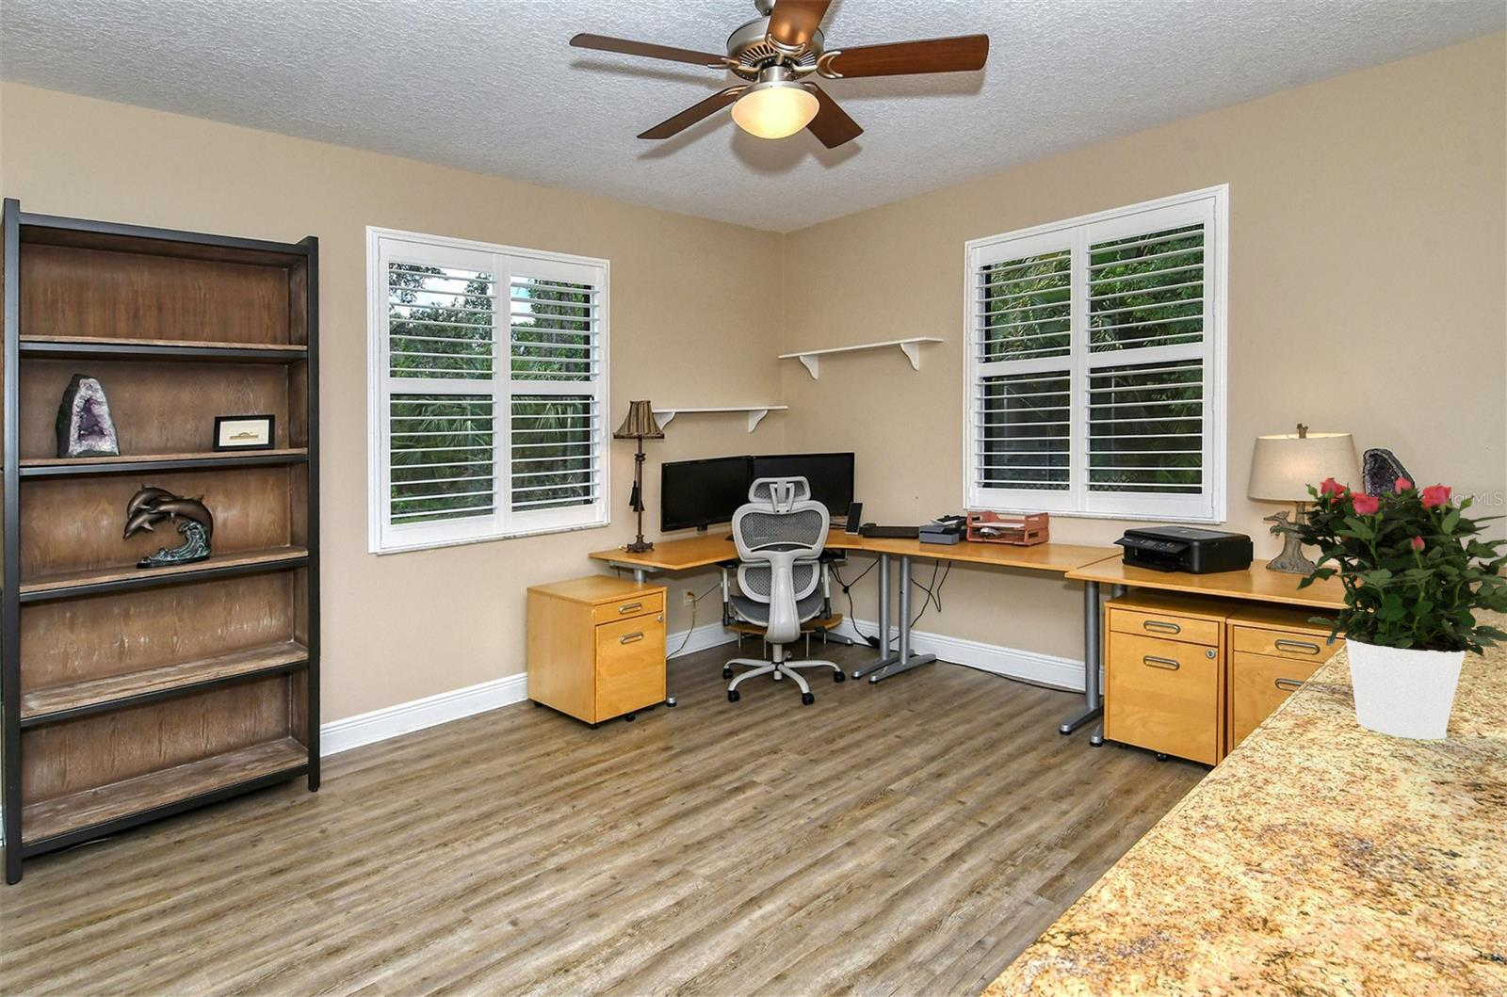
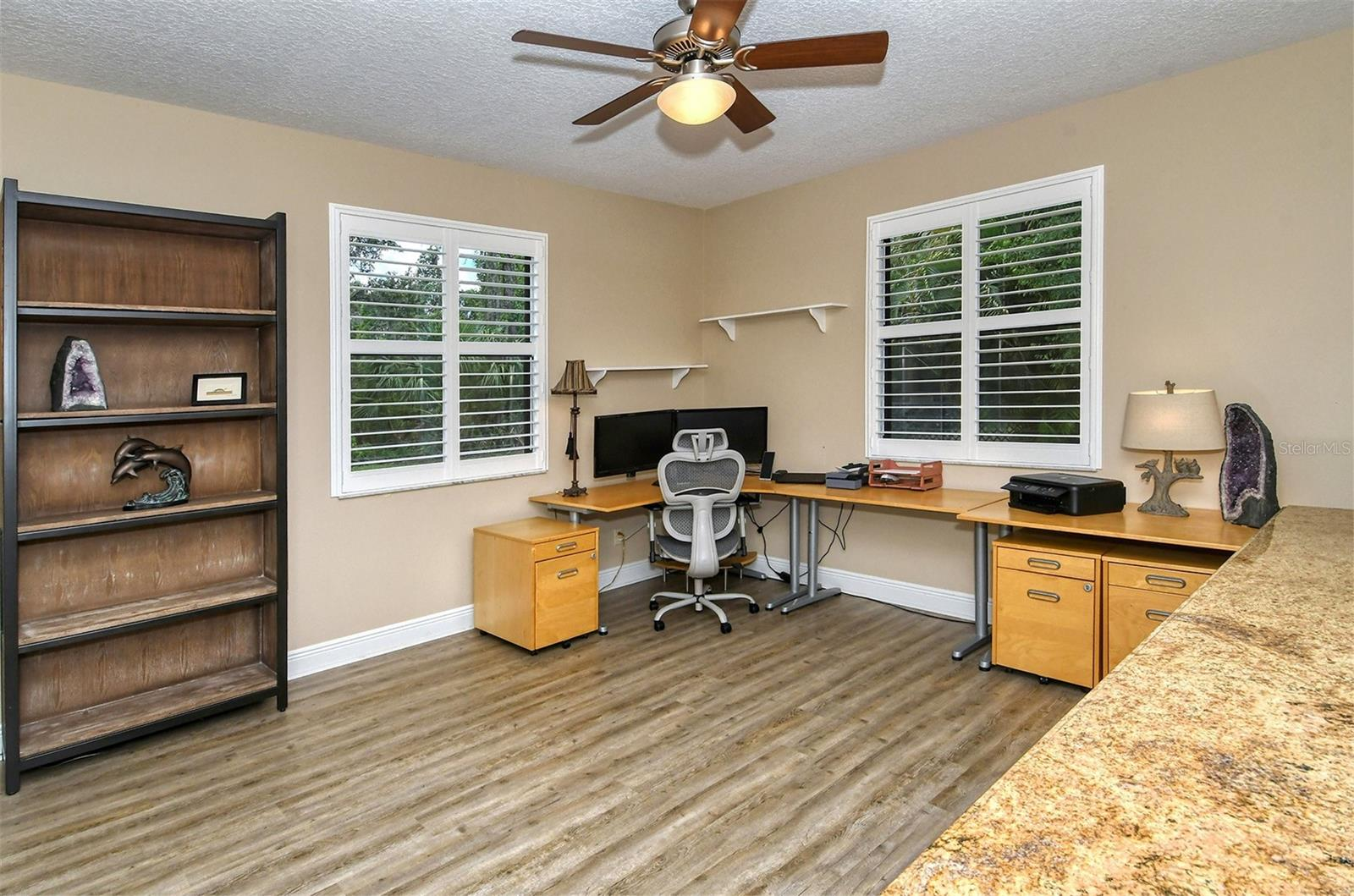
- potted flower (1395, 602)
